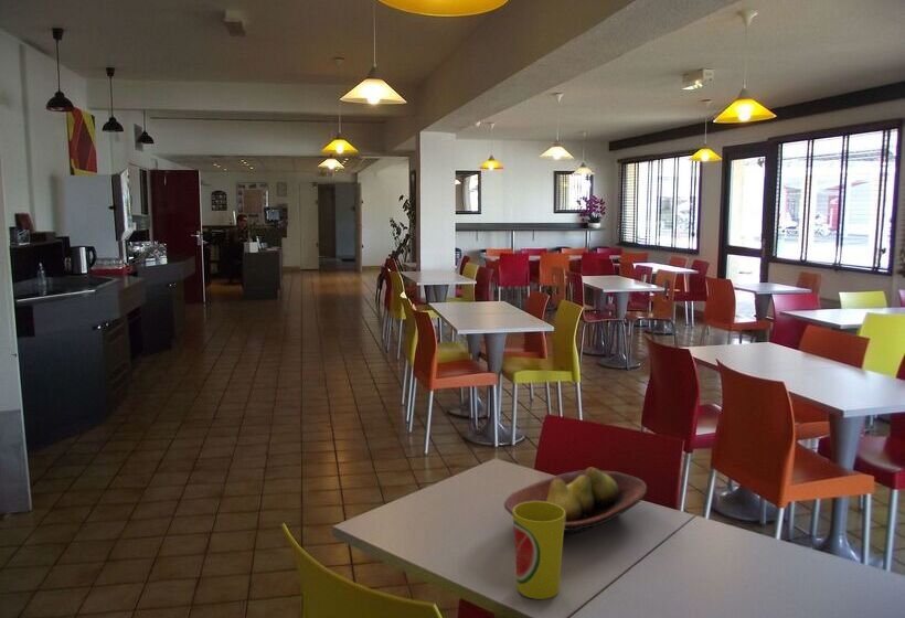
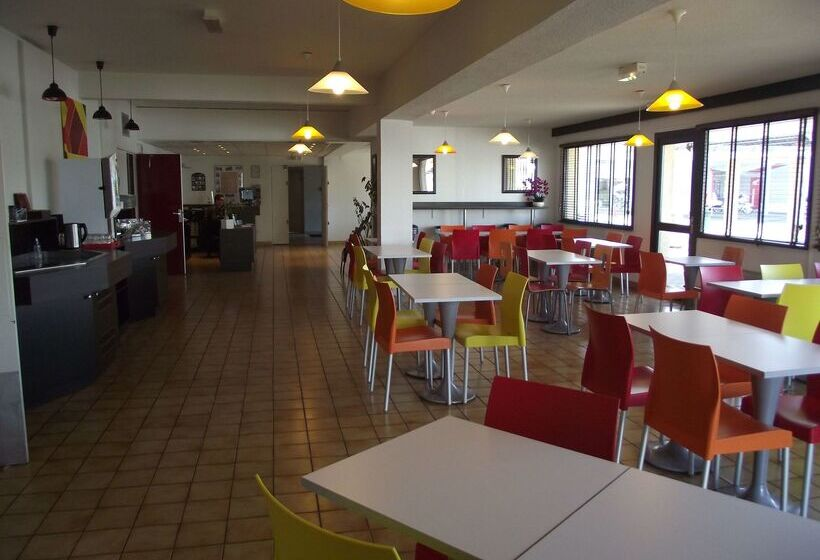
- cup (537, 550)
- fruit bowl (576, 497)
